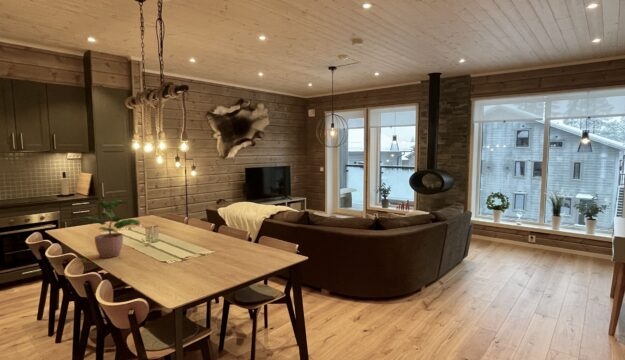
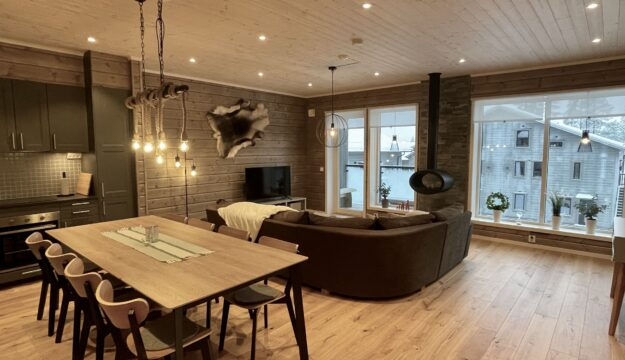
- potted plant (109, 227)
